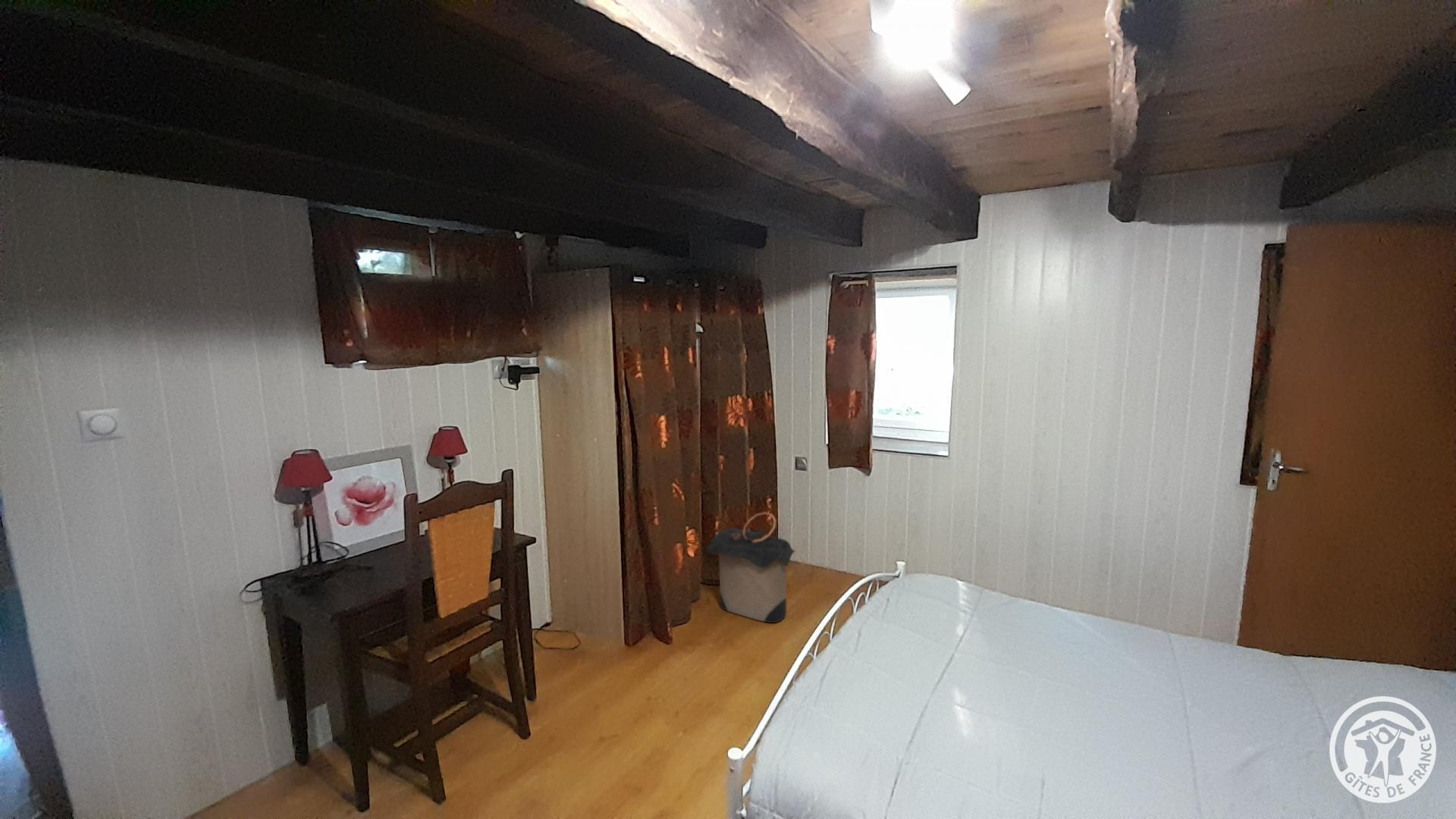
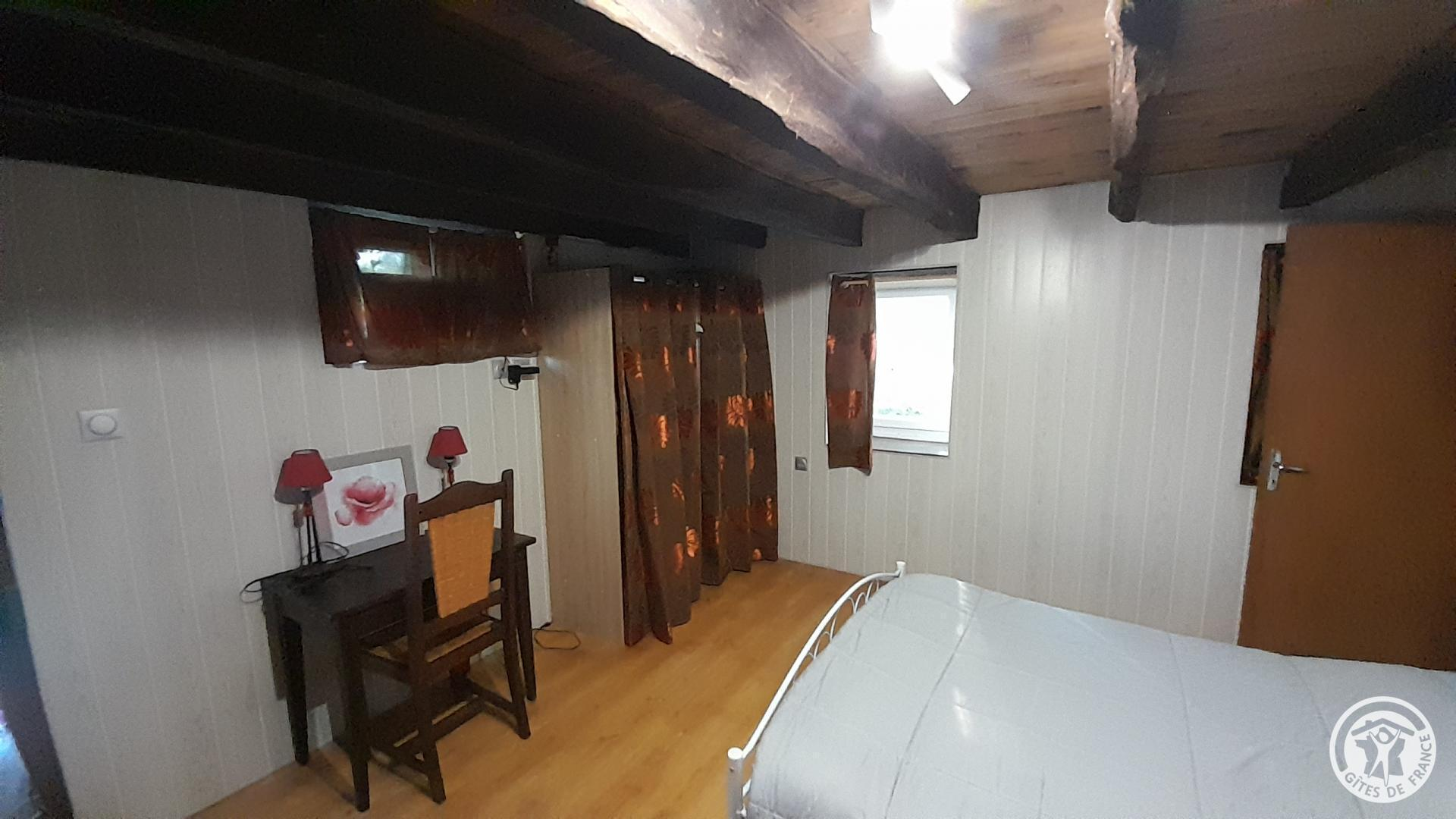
- laundry hamper (750, 563)
